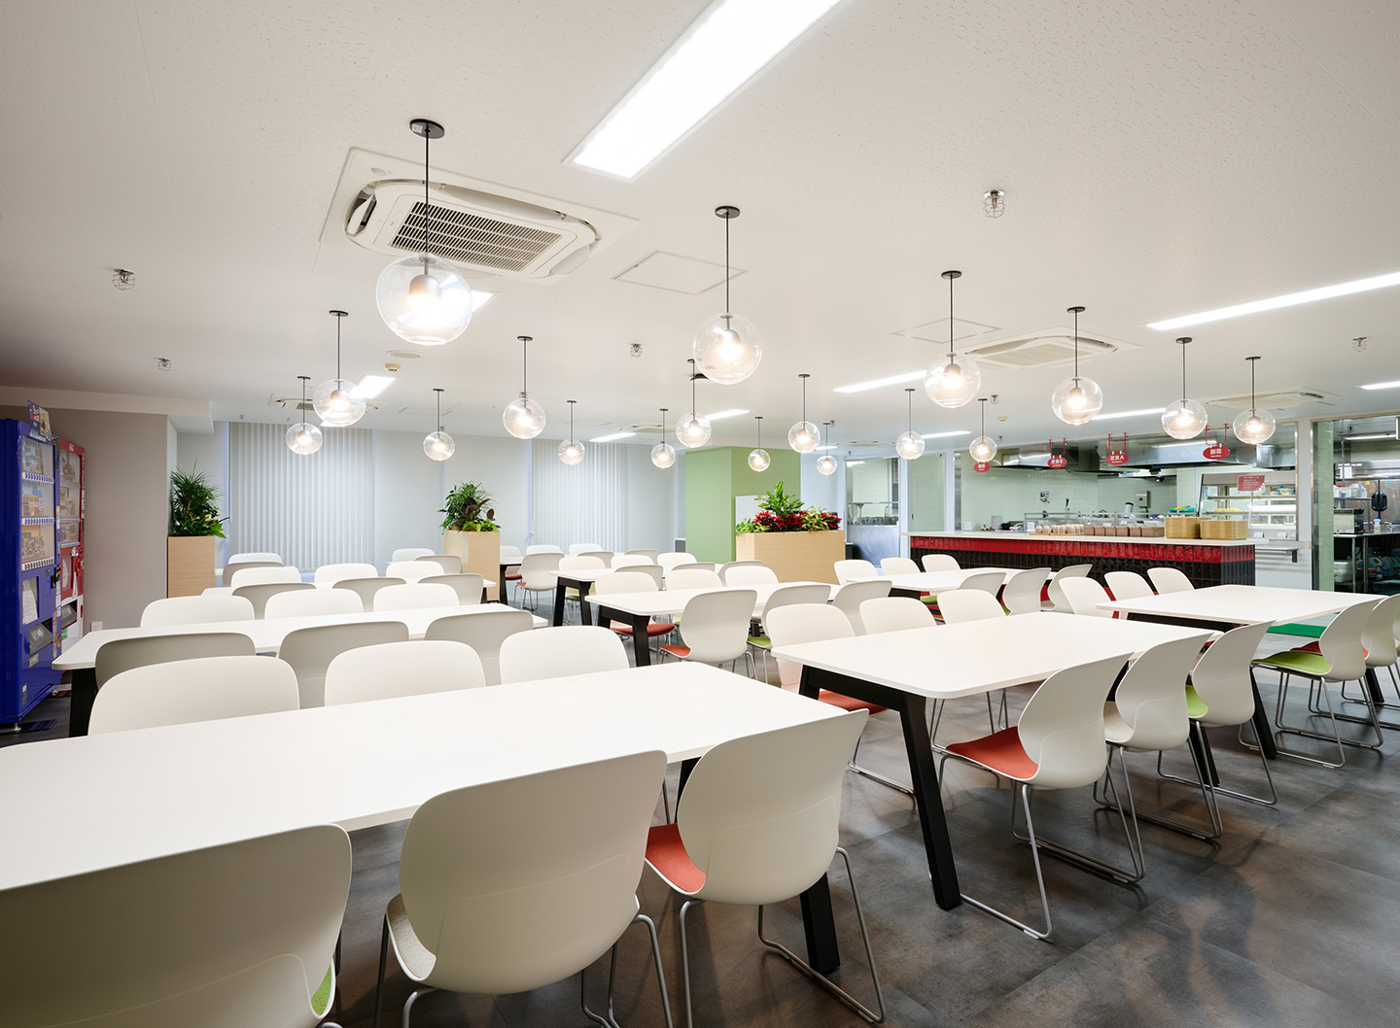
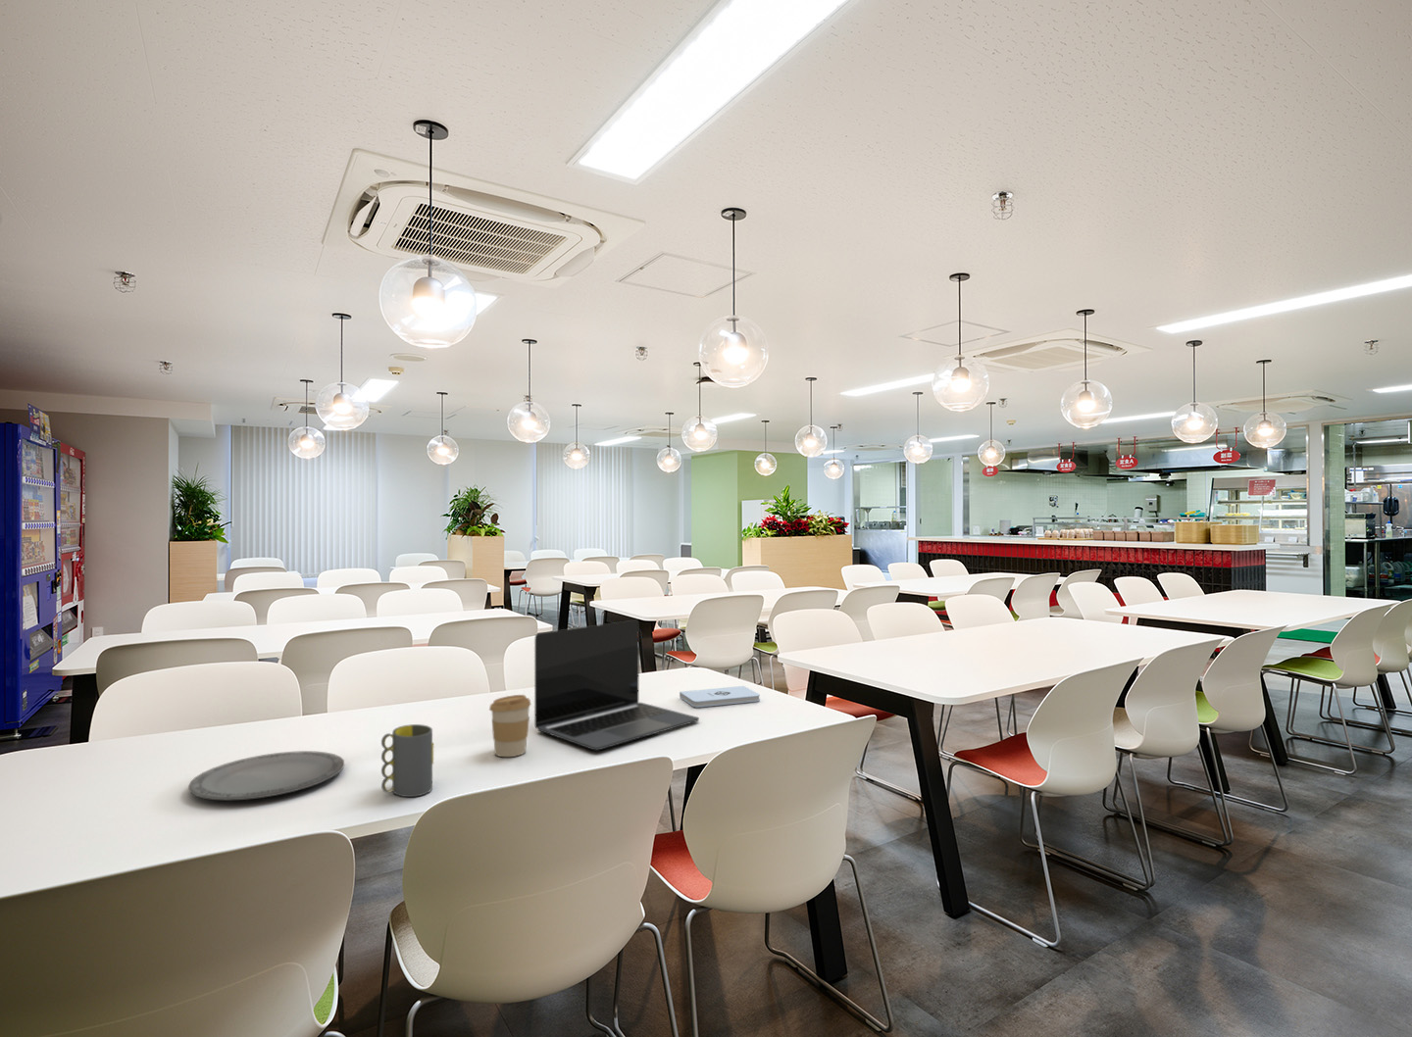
+ mug (407, 760)
+ coffee cup (510, 723)
+ laptop (618, 679)
+ notepad (720, 696)
+ plate (270, 775)
